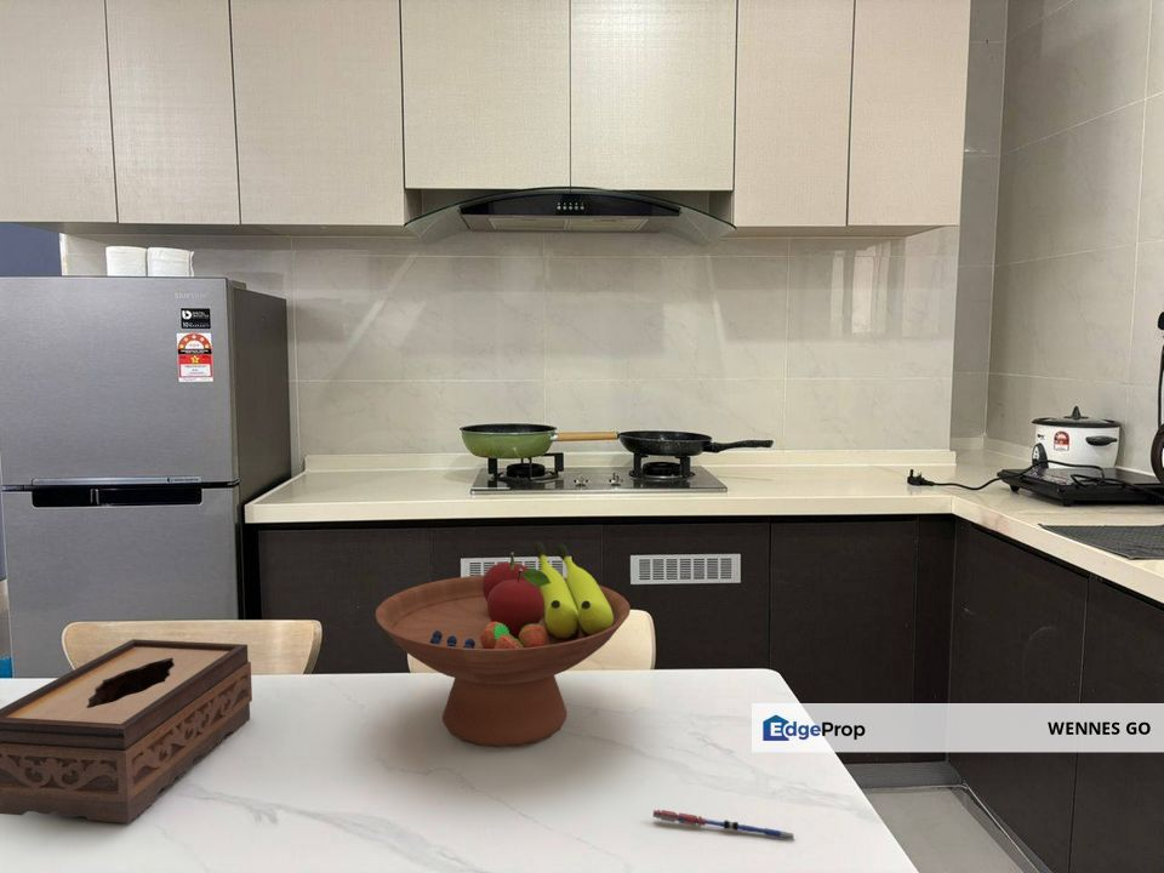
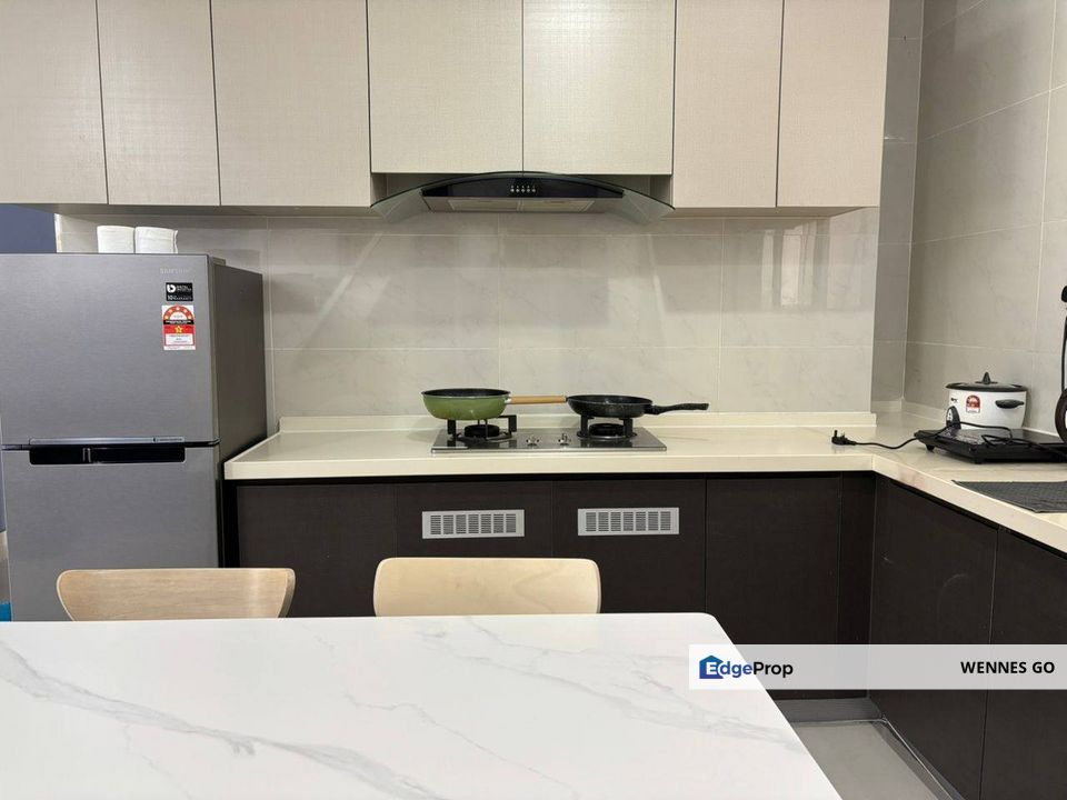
- pen (721, 822)
- fruit bowl (504, 641)
- tissue box (130, 719)
